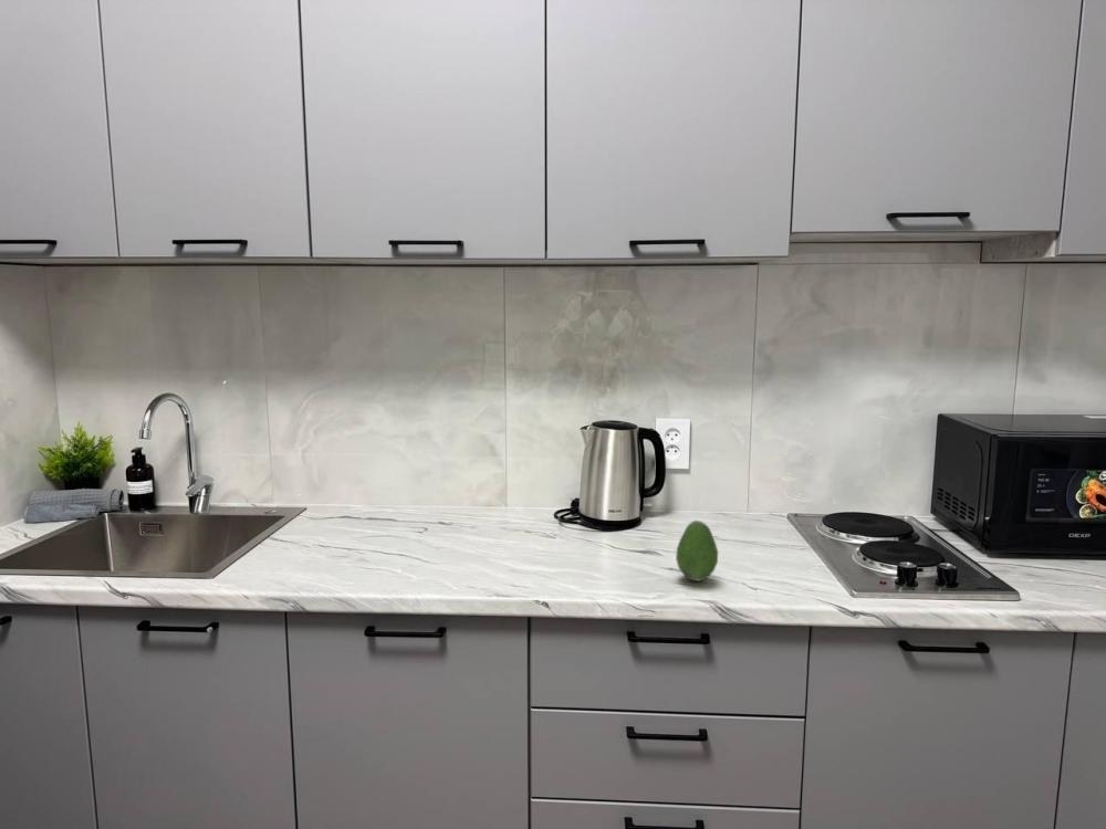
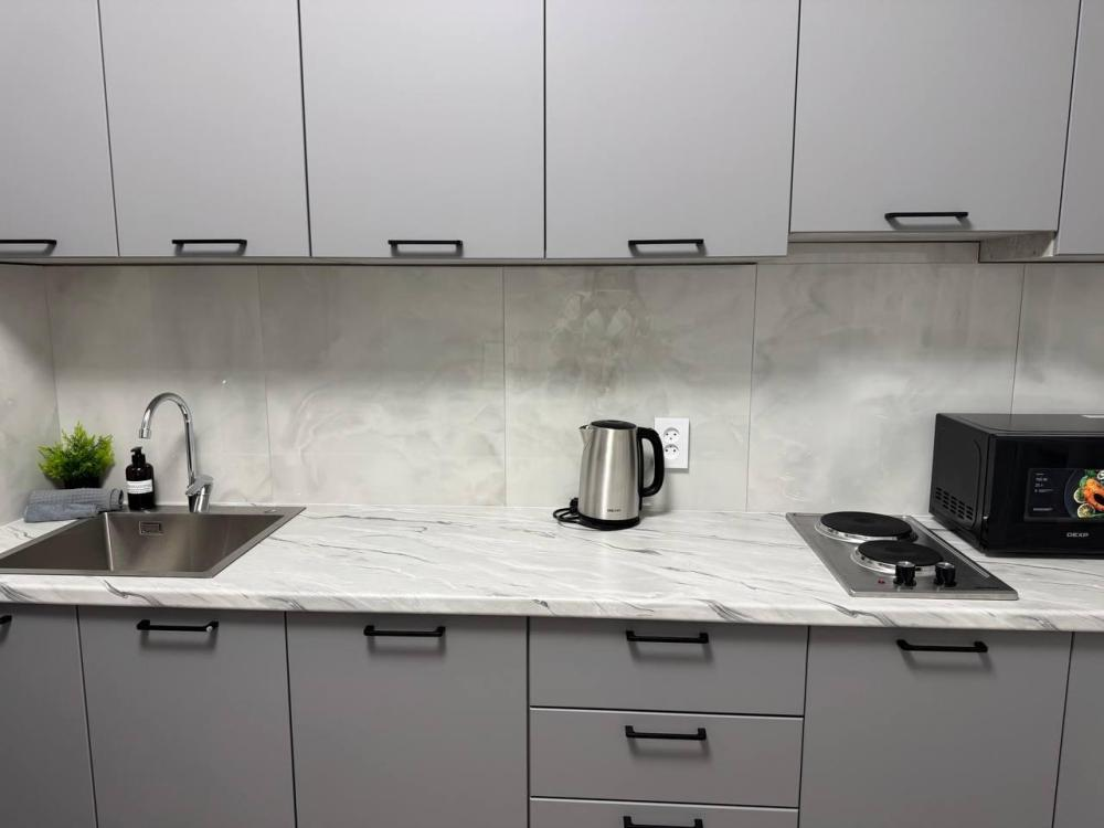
- fruit (697, 549)
